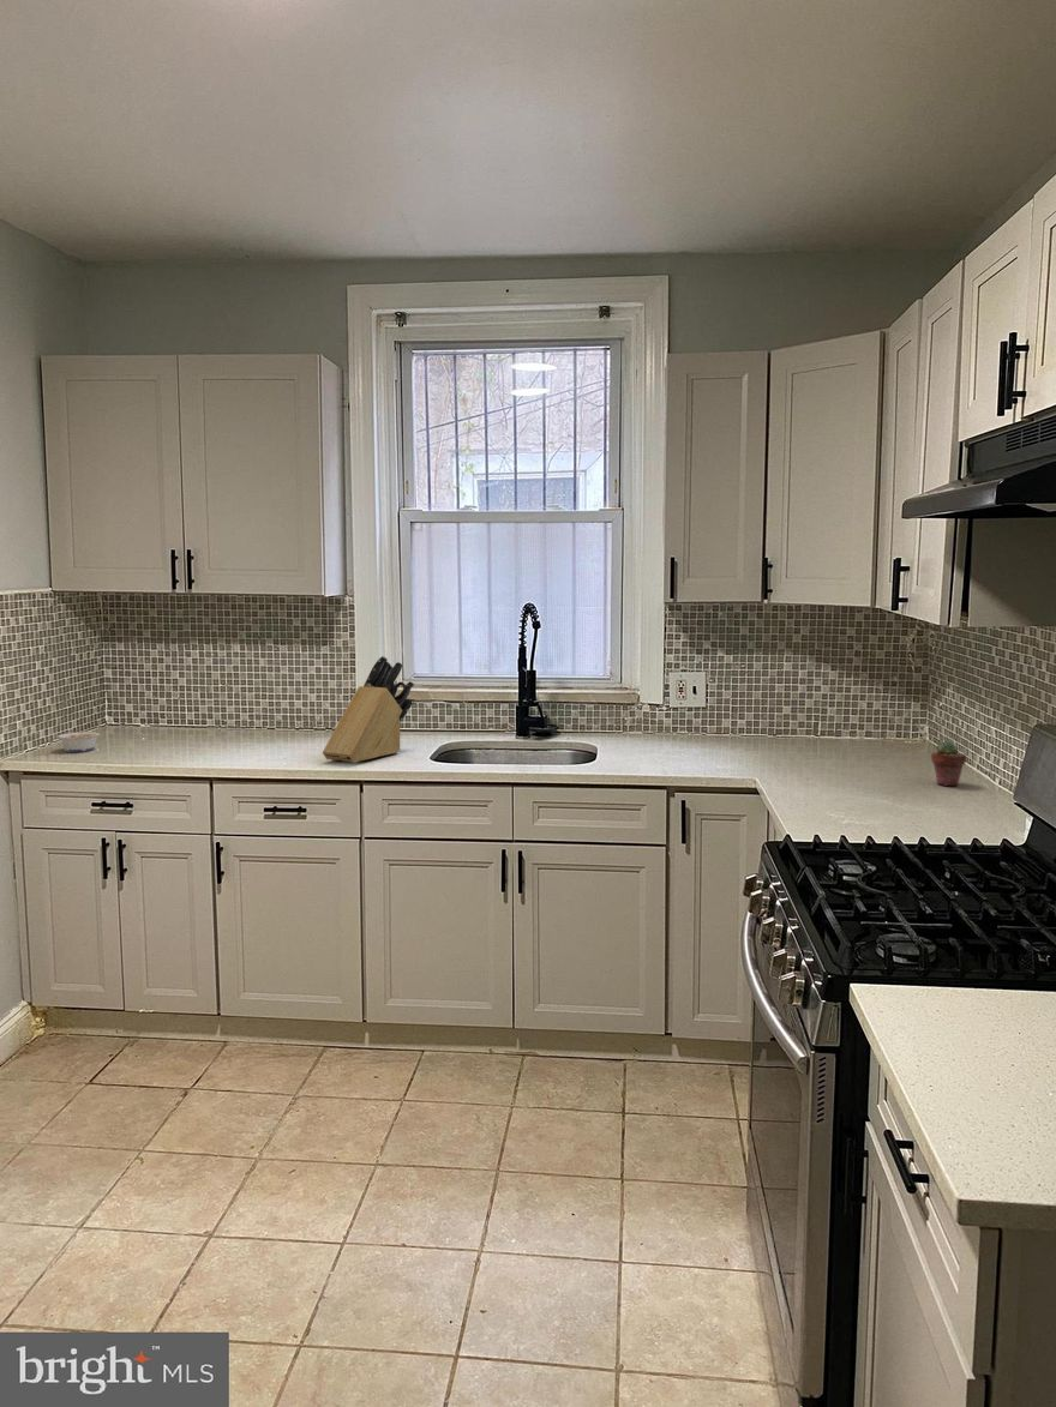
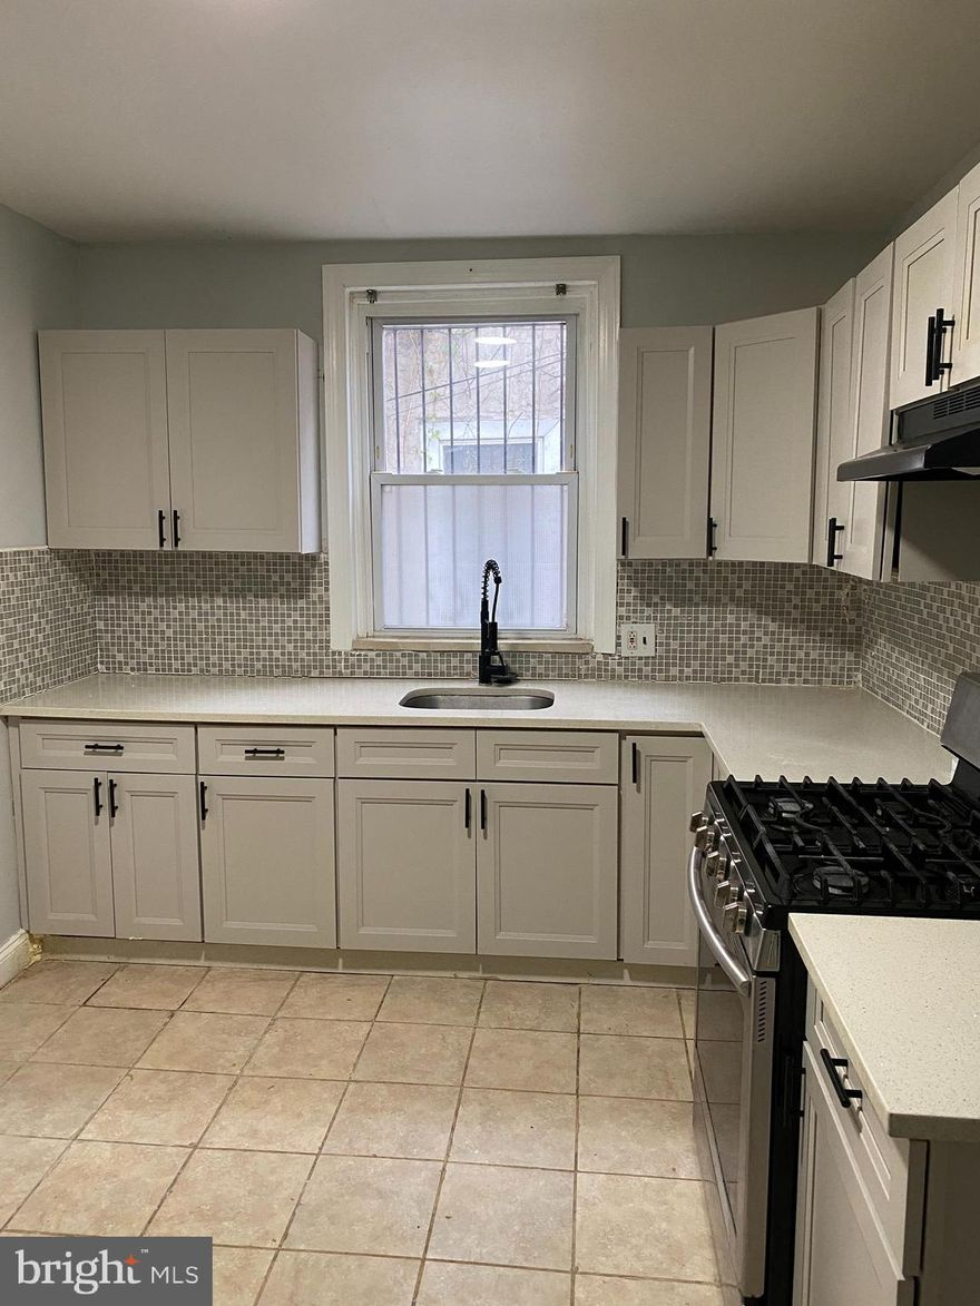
- knife block (370, 706)
- legume (78, 740)
- potted succulent (948, 762)
